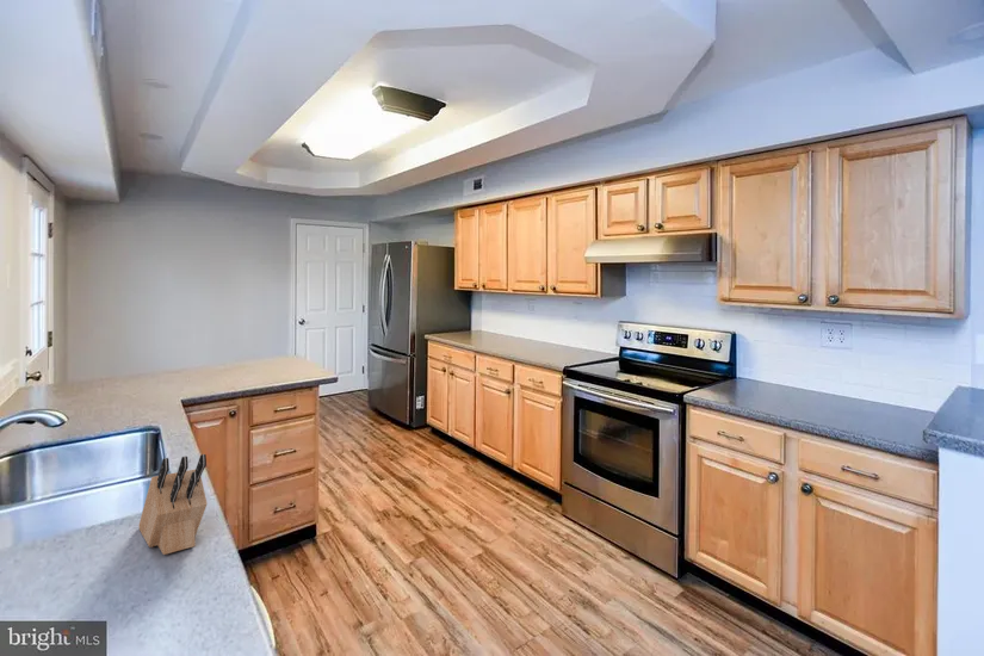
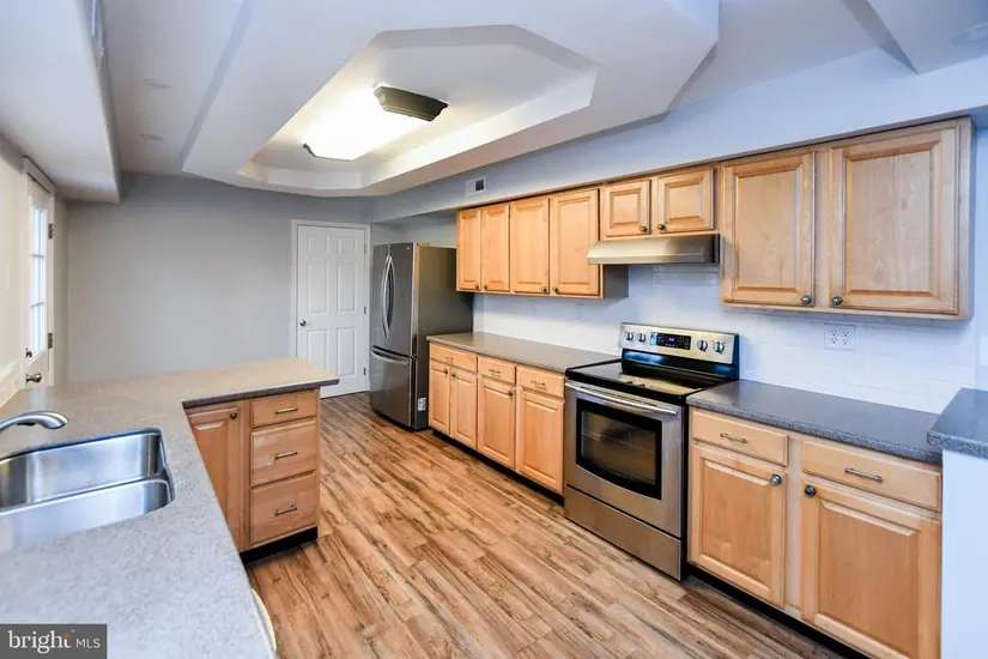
- knife block (173, 493)
